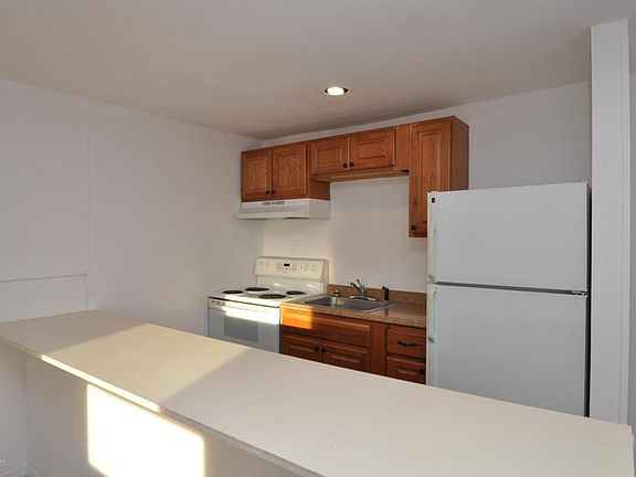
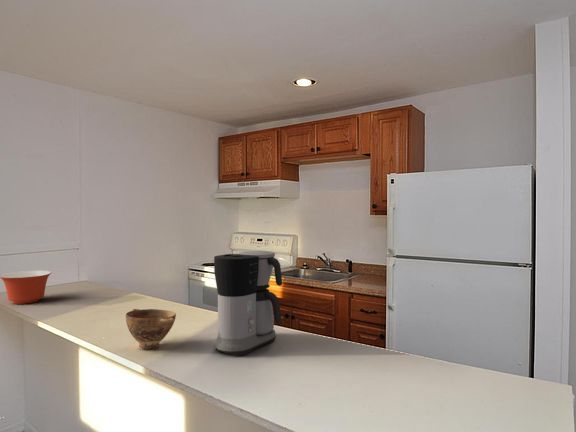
+ coffee maker (250, 299)
+ bowl (151, 328)
+ mixing bowl (26, 287)
